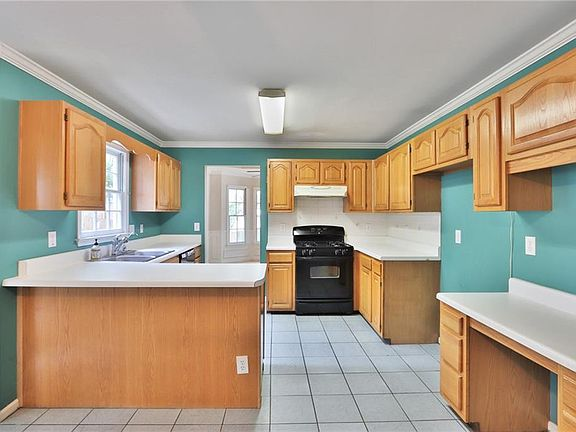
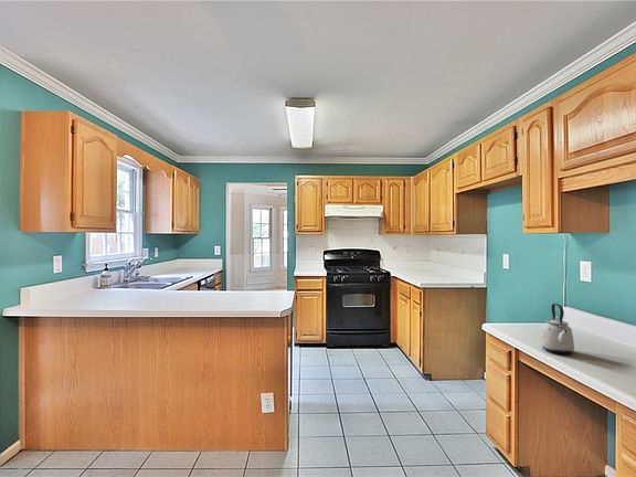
+ kettle (559, 328)
